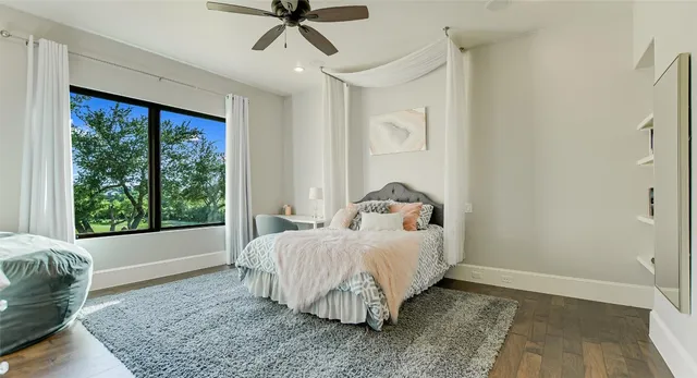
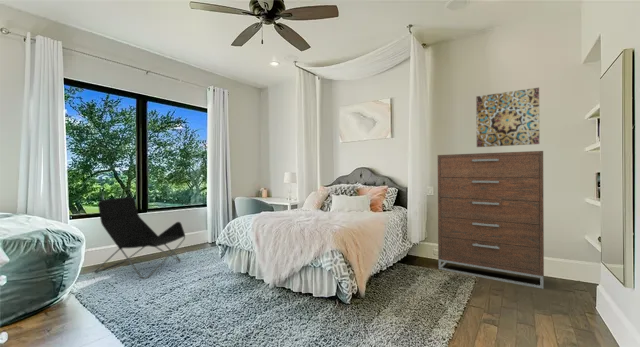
+ lounge chair (142, 233)
+ wall art (506, 119)
+ dresser (488, 213)
